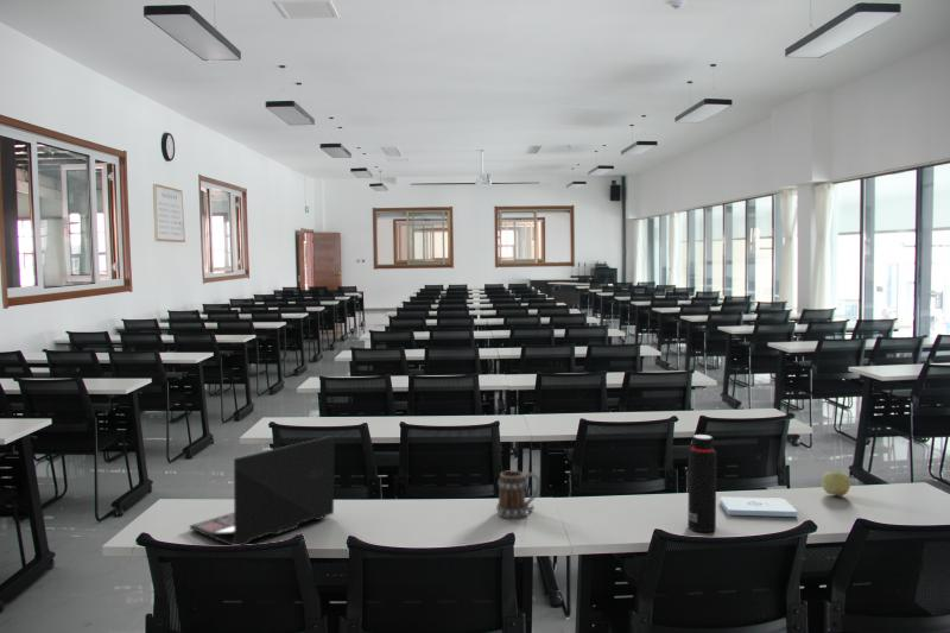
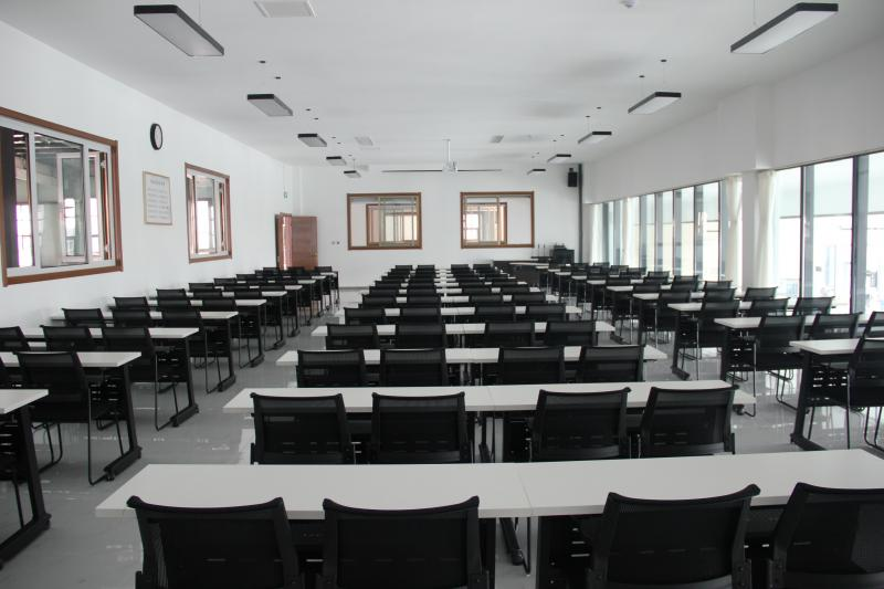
- mug (518, 493)
- apple (835, 483)
- notepad (756, 506)
- water bottle (699, 481)
- laptop (262, 482)
